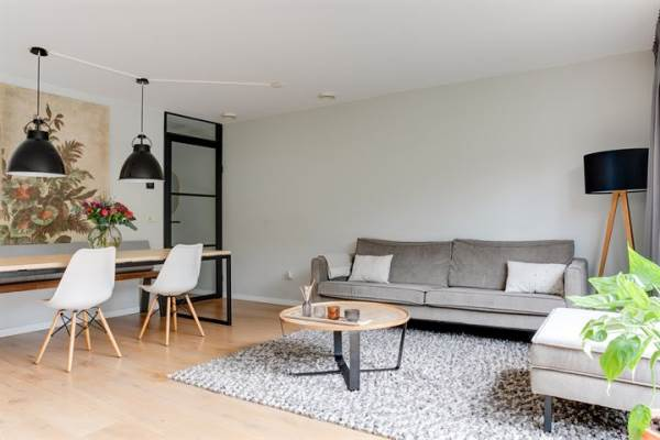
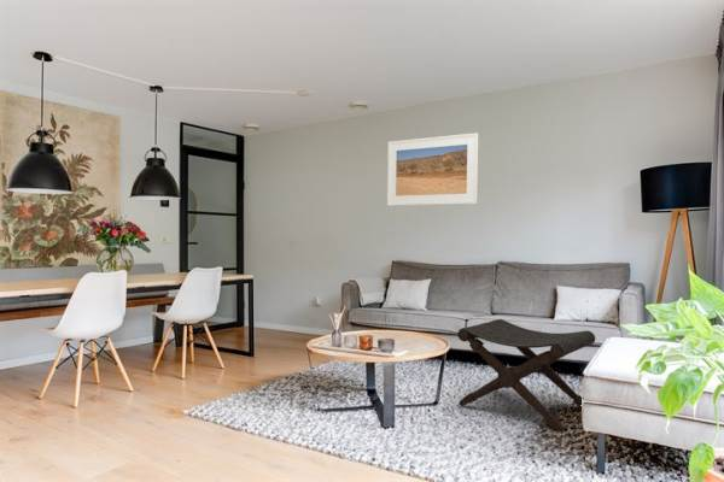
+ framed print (430, 171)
+ footstool (525, 369)
